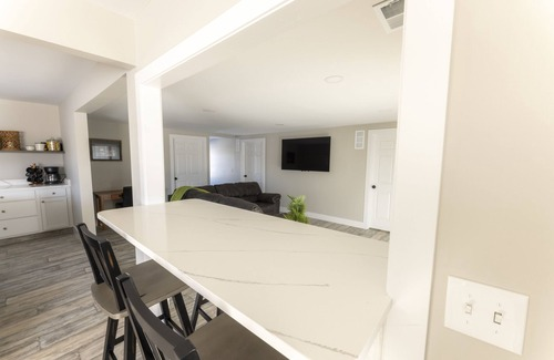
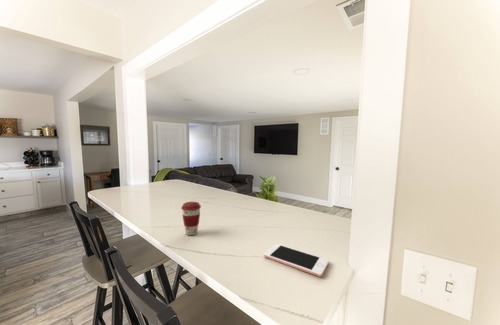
+ coffee cup (191, 218)
+ cell phone (295, 258)
